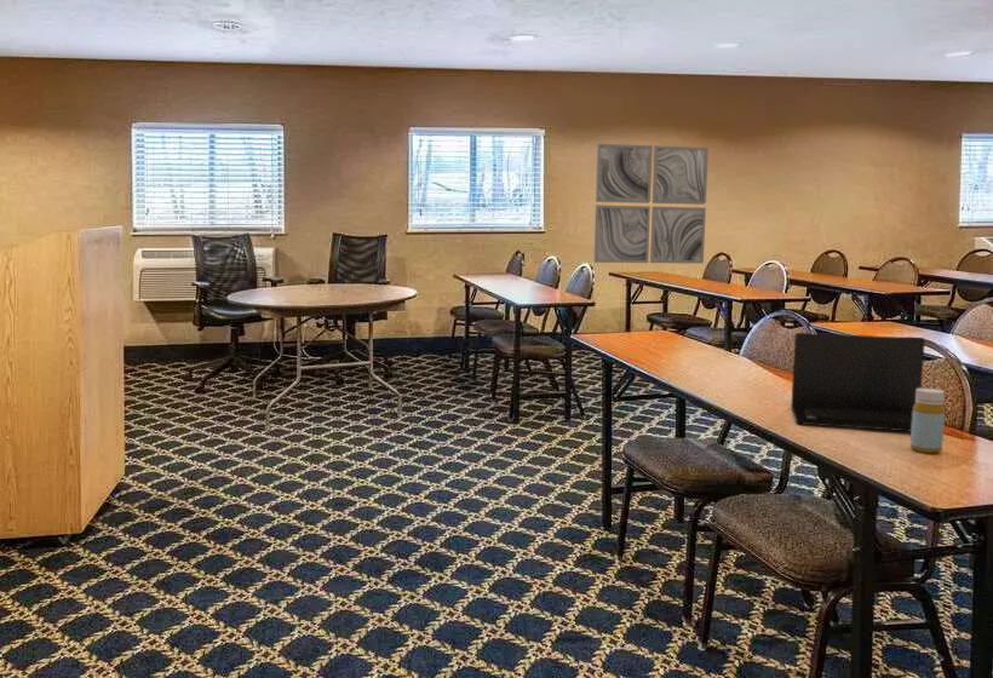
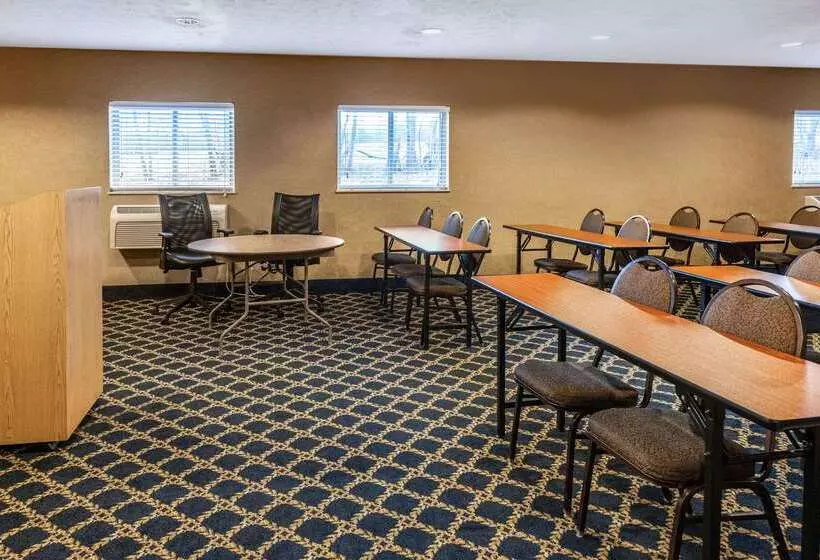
- laptop (861, 379)
- bottle (928, 420)
- wall art (649, 206)
